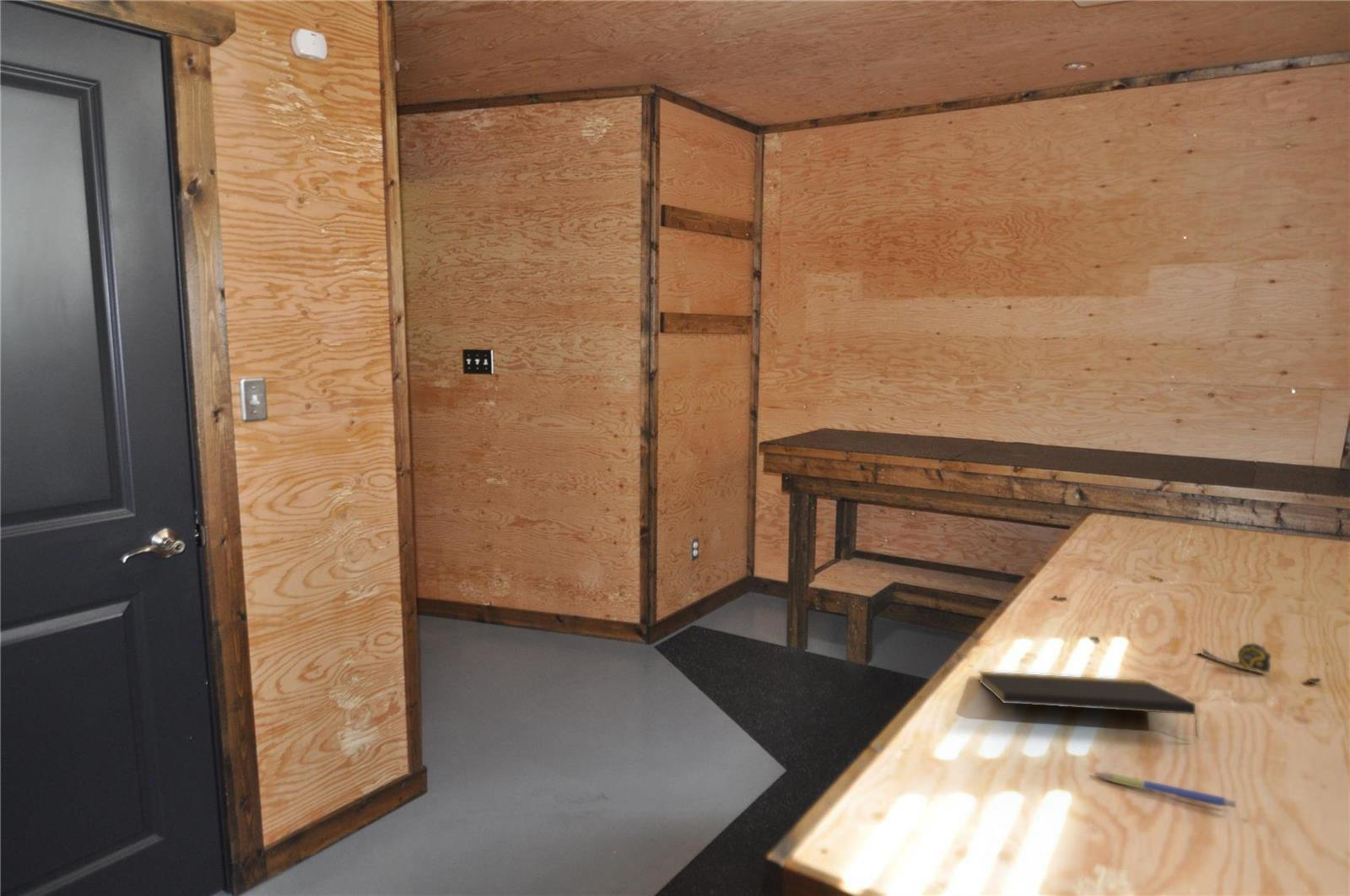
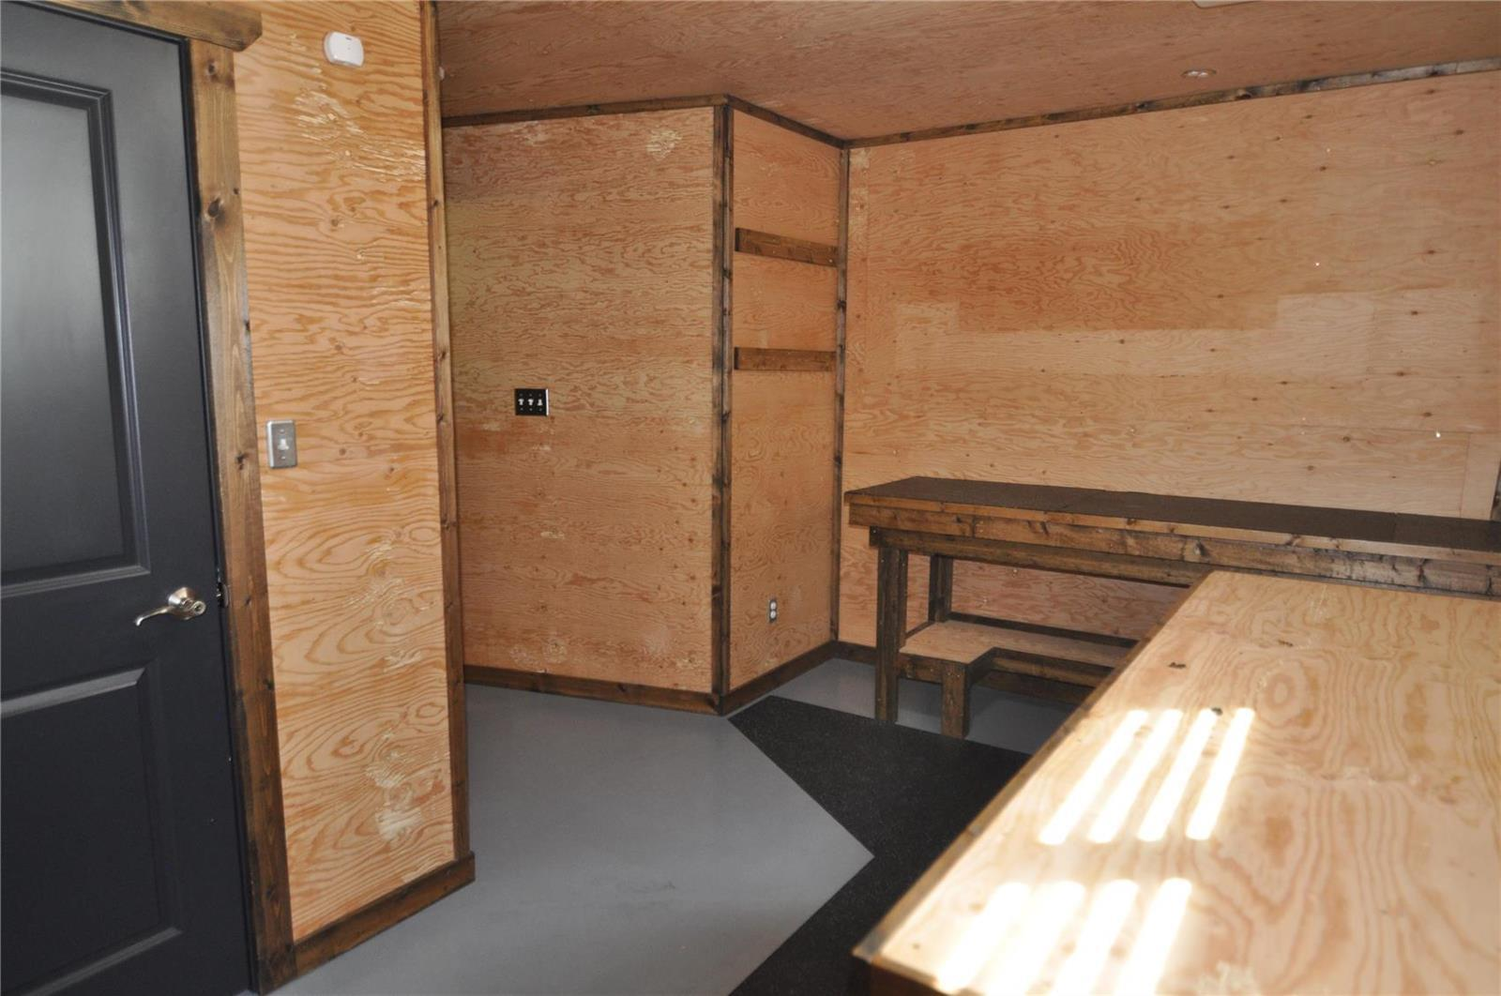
- notepad (1077, 691)
- pen (1162, 788)
- tape measure (1259, 655)
